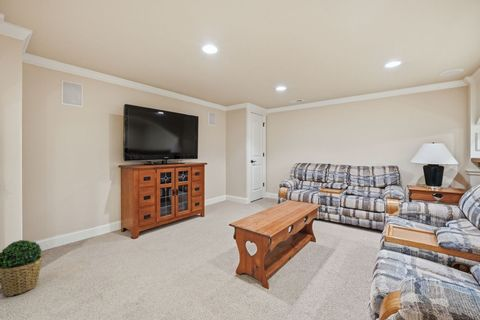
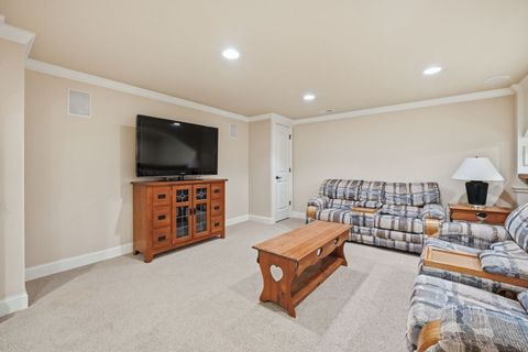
- potted plant (20, 265)
